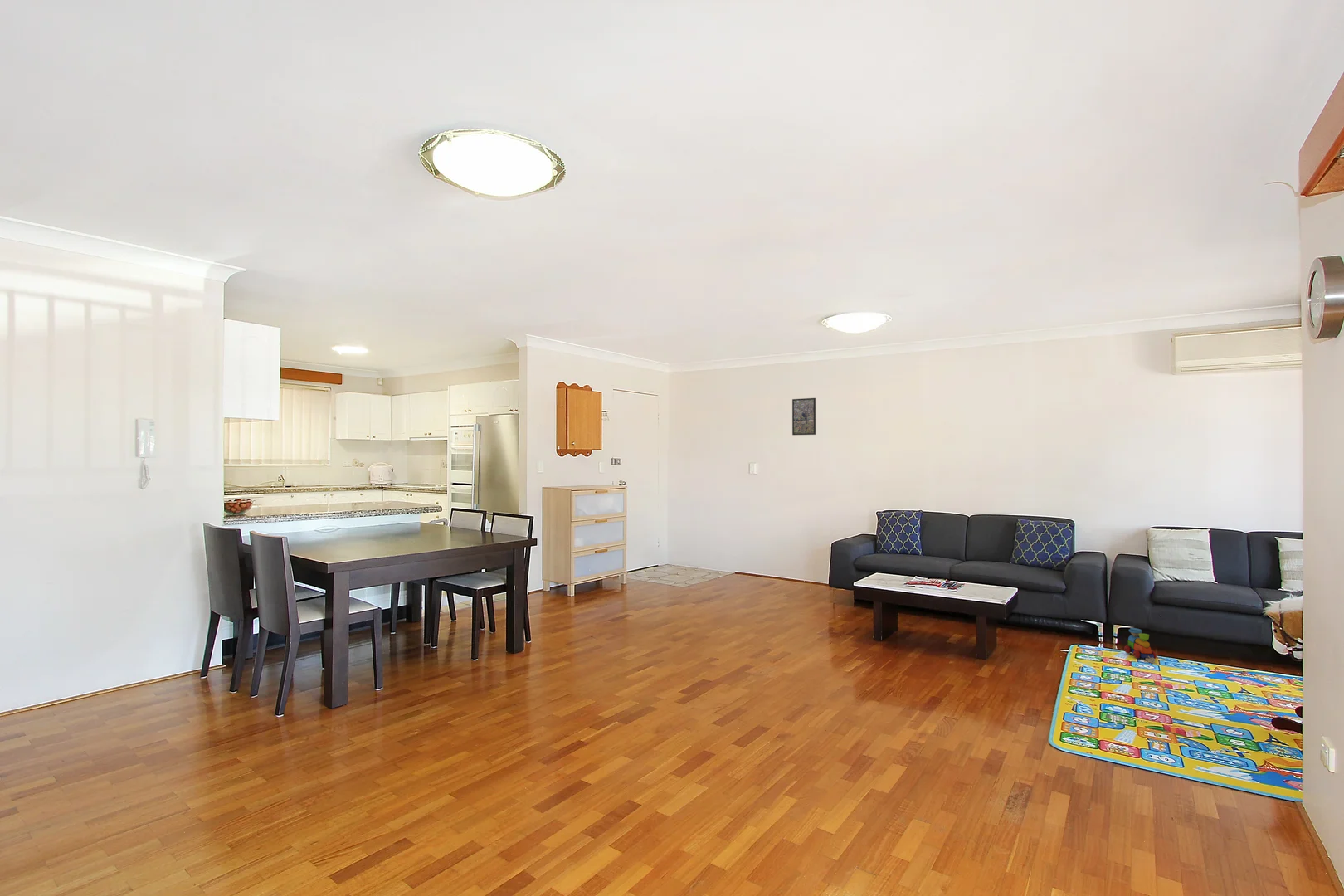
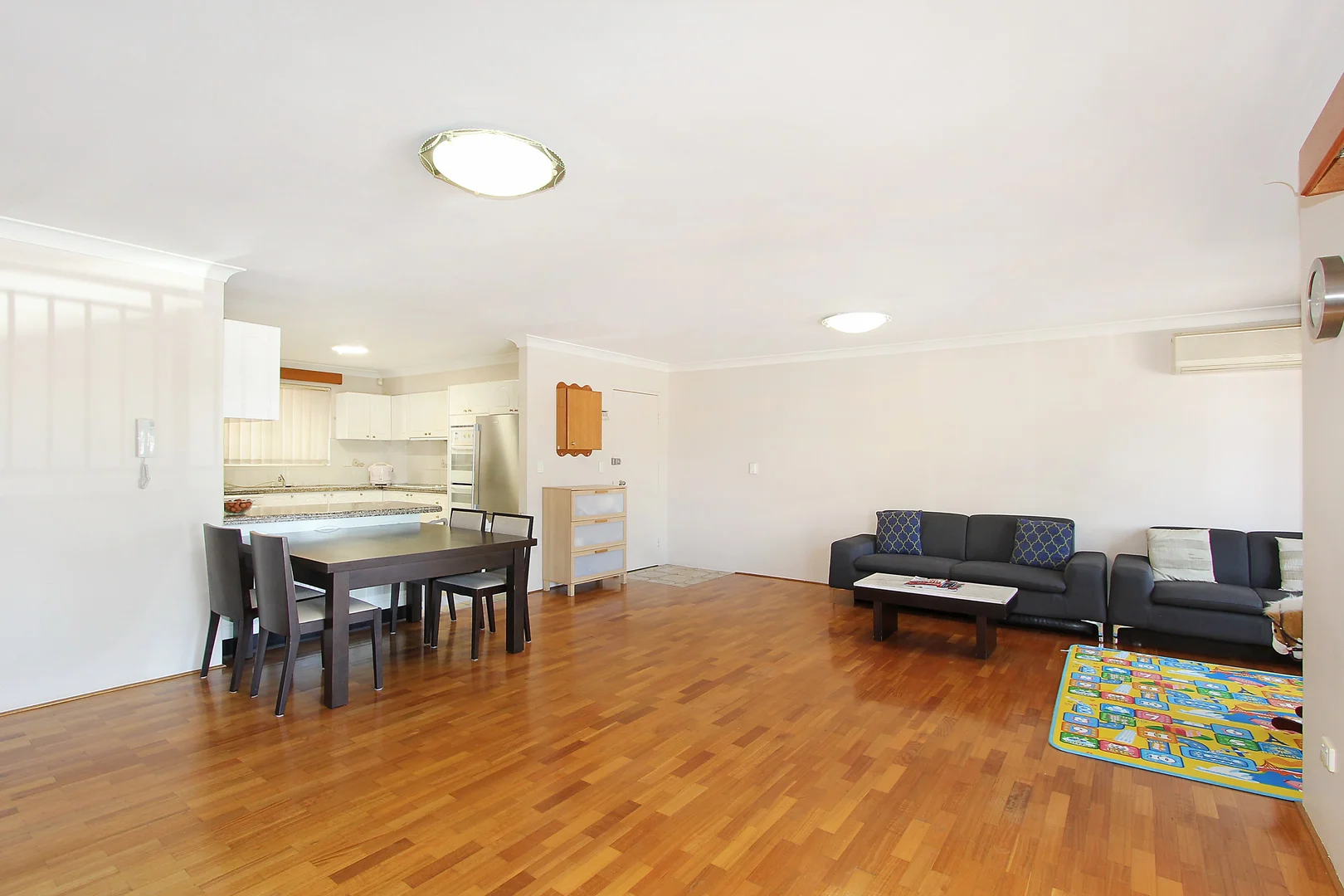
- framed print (803, 416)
- toy train (1142, 645)
